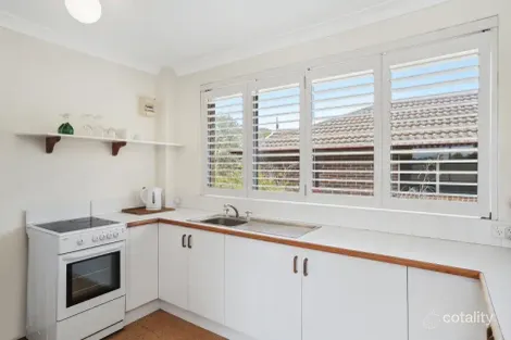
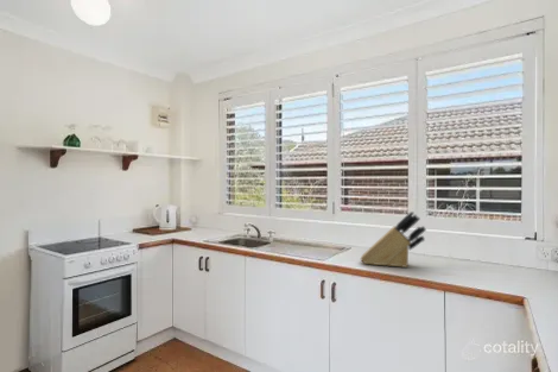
+ knife block (392, 238)
